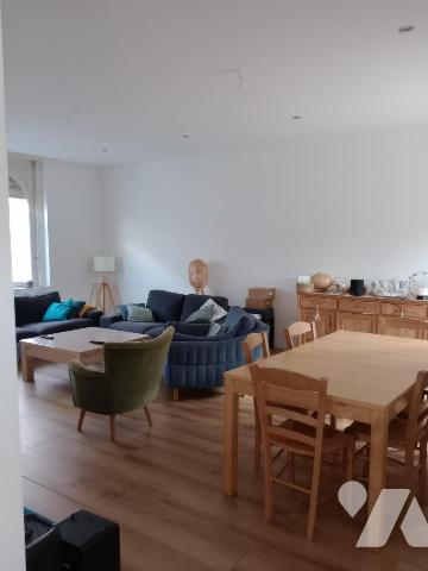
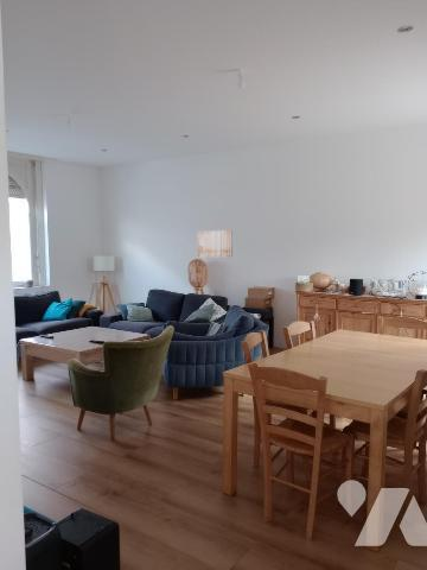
+ wall art (215, 243)
